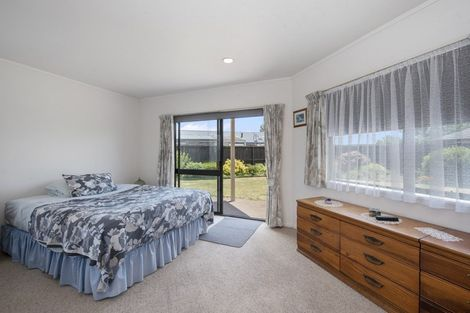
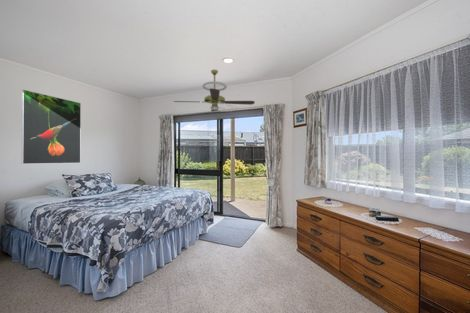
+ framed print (54, 130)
+ ceiling fan (214, 92)
